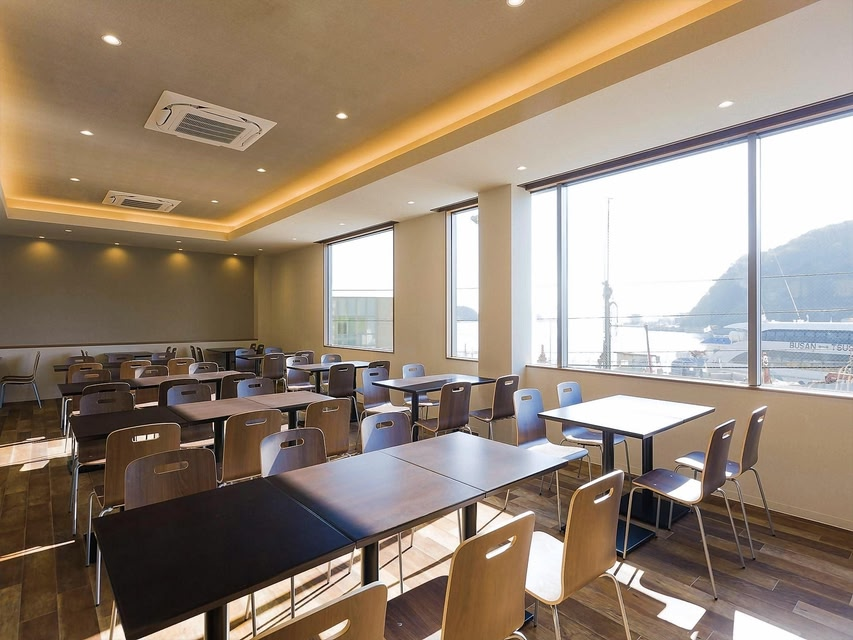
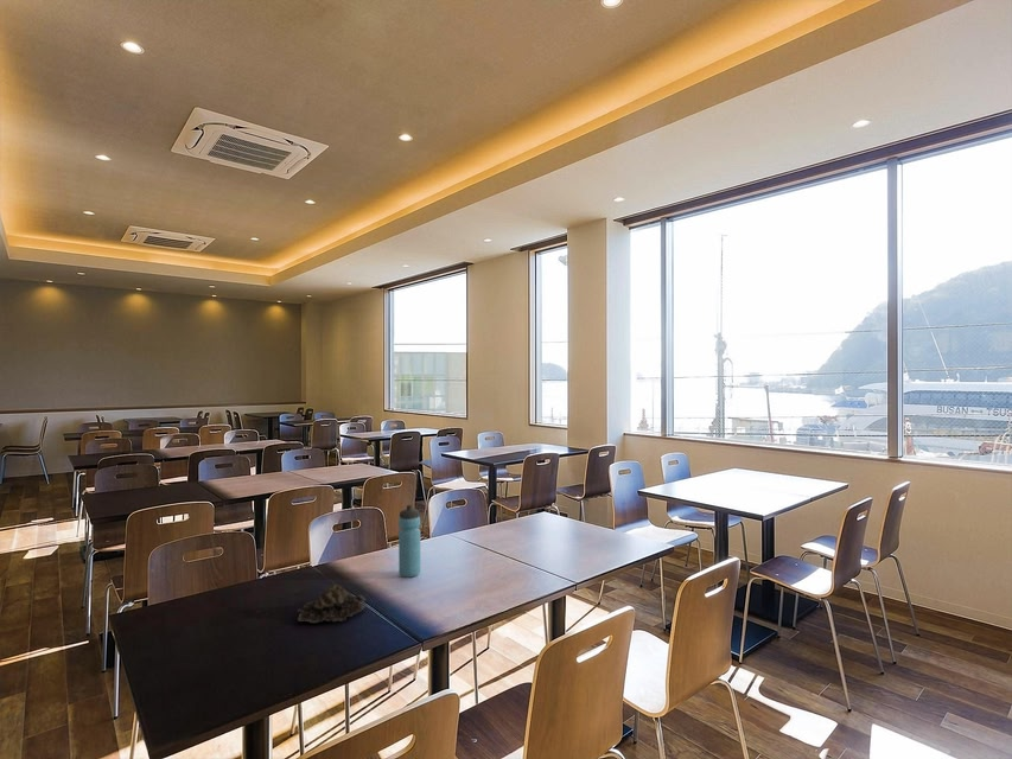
+ water bottle (409, 540)
+ succulent plant (332, 599)
